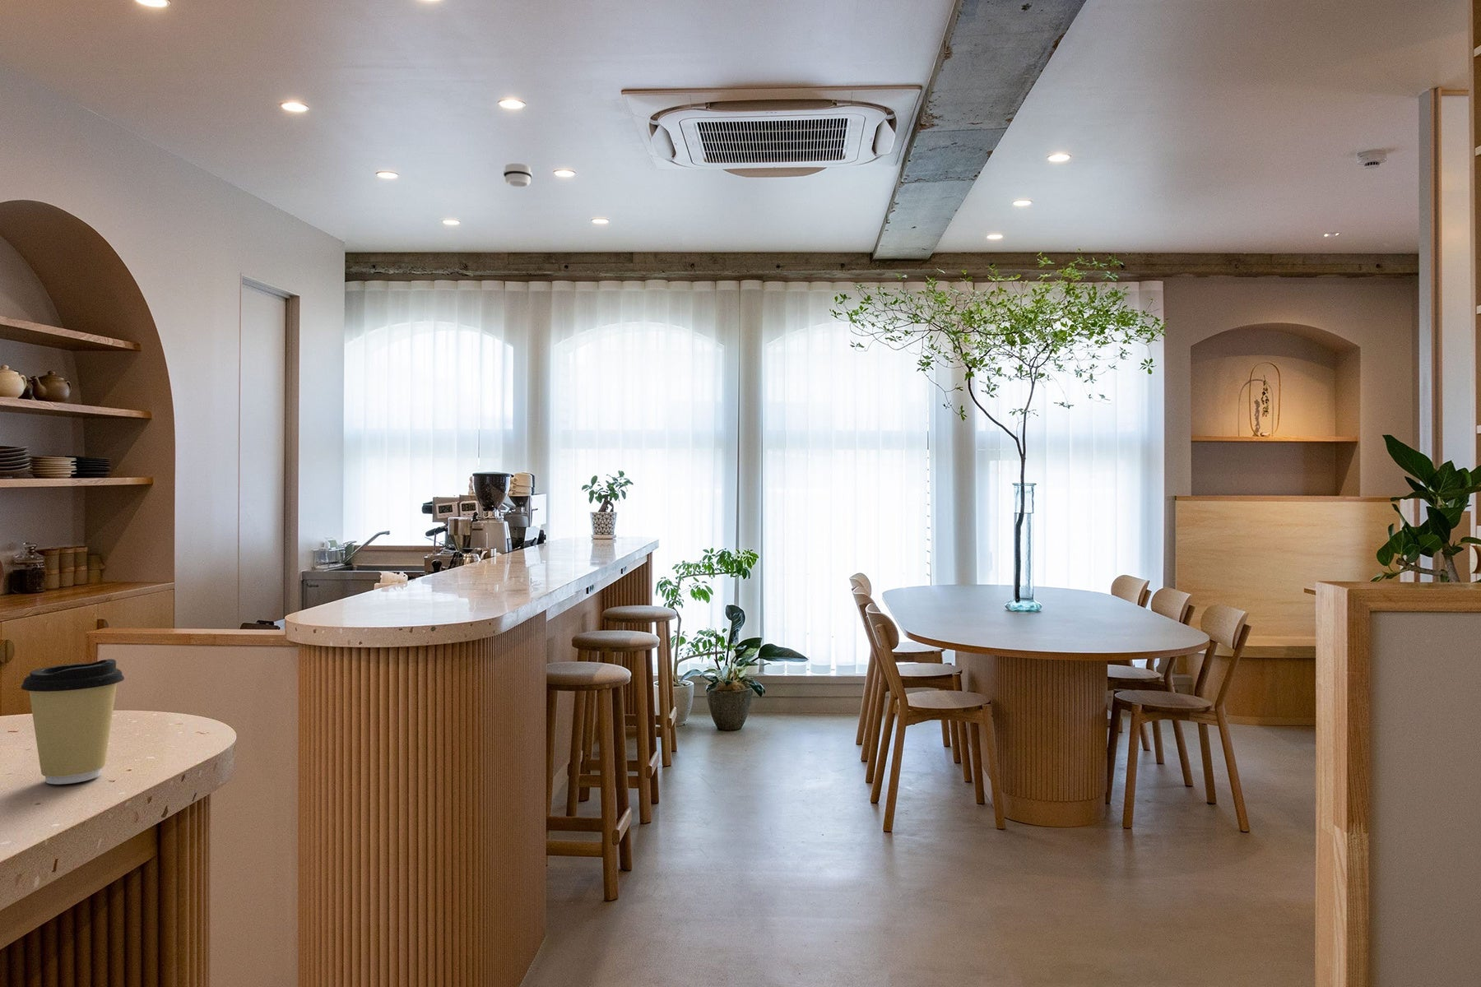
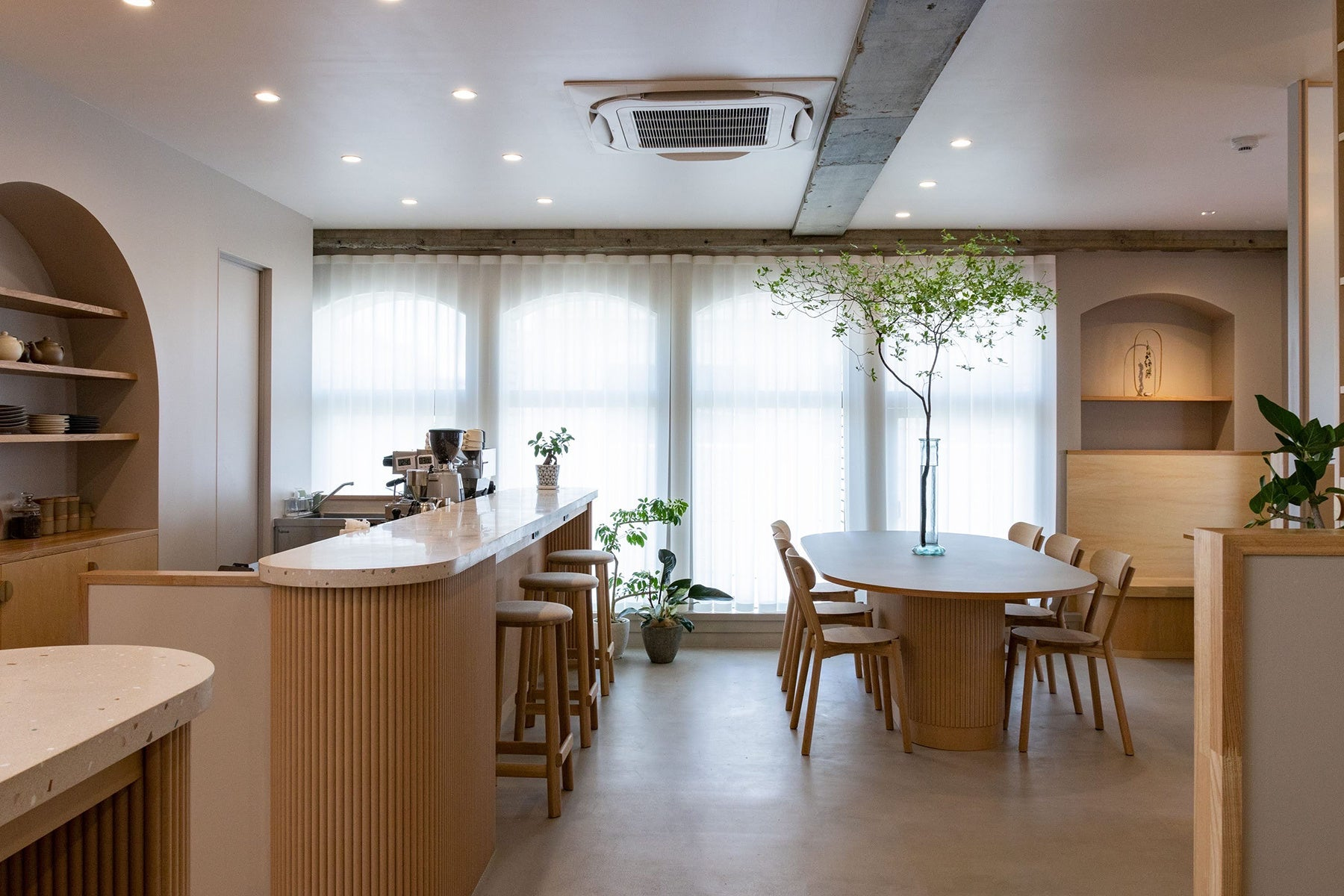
- smoke detector (518, 175)
- coffee cup (73, 719)
